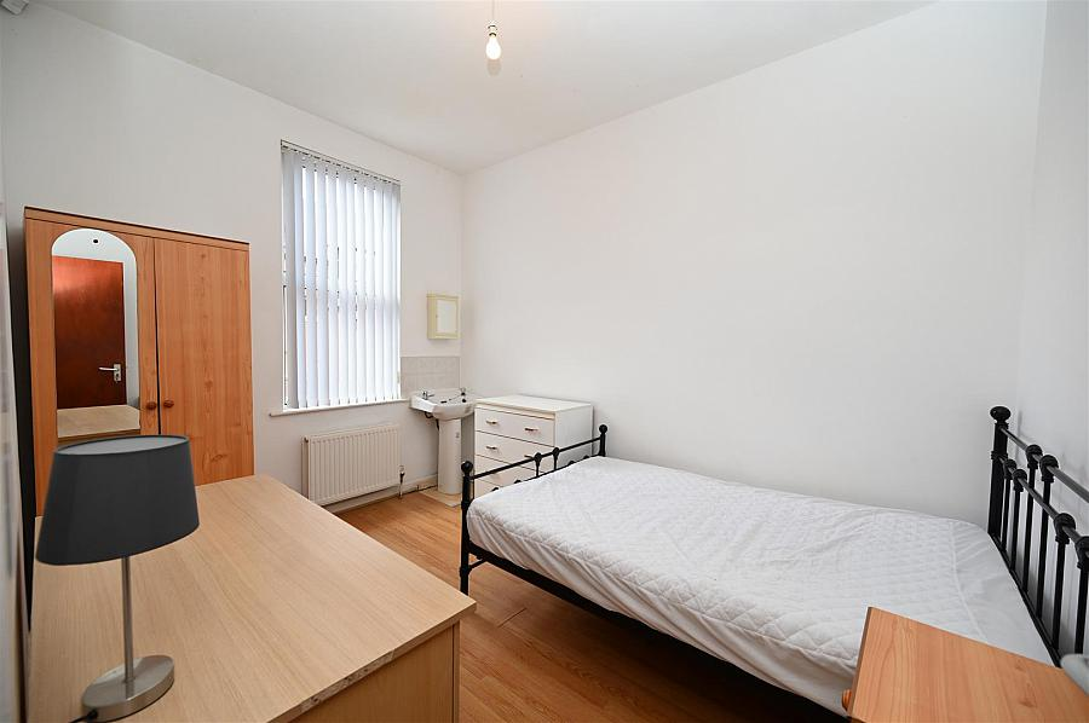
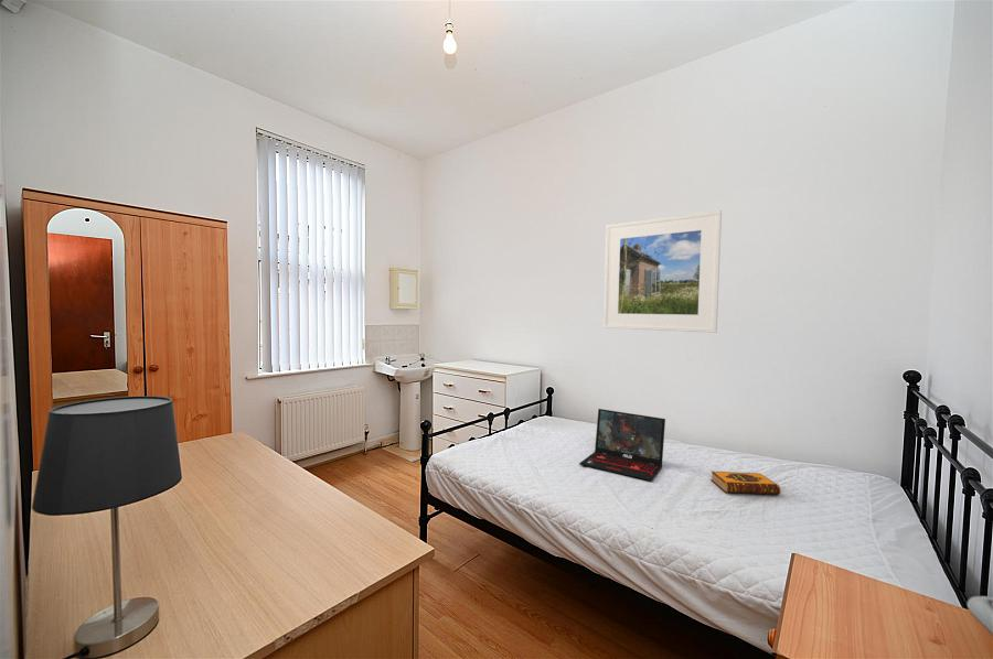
+ hardback book (744, 483)
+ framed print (656, 274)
+ laptop (622, 442)
